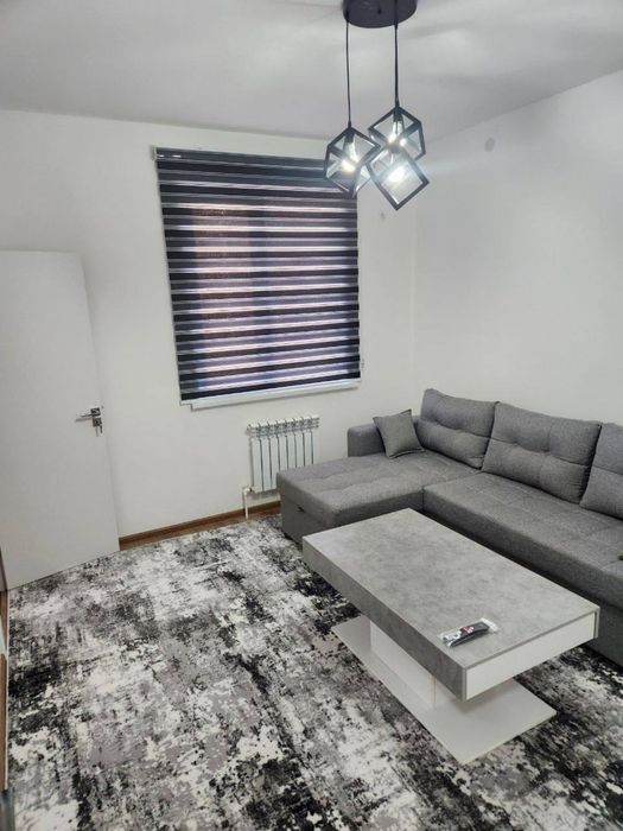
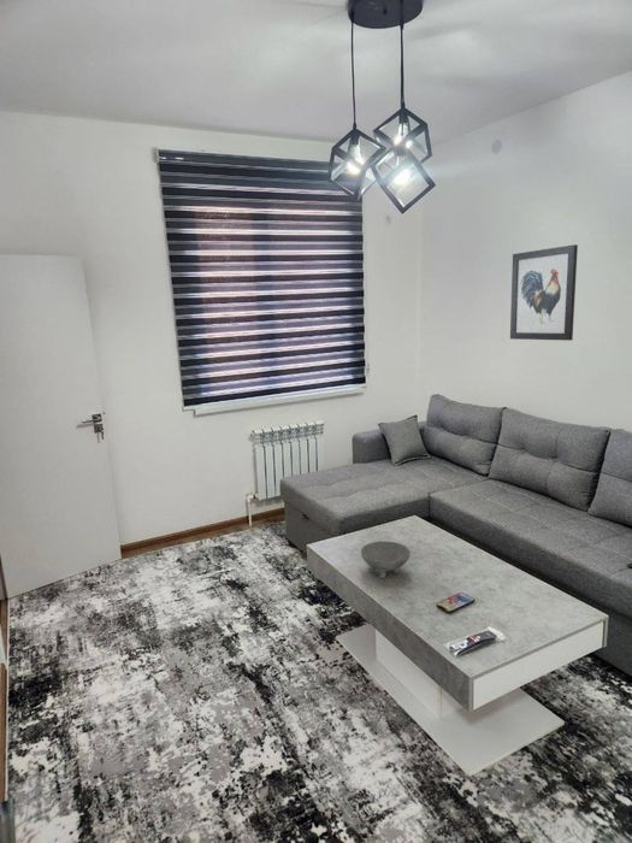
+ wall art (541, 295)
+ smartphone (455, 602)
+ bowl (385, 561)
